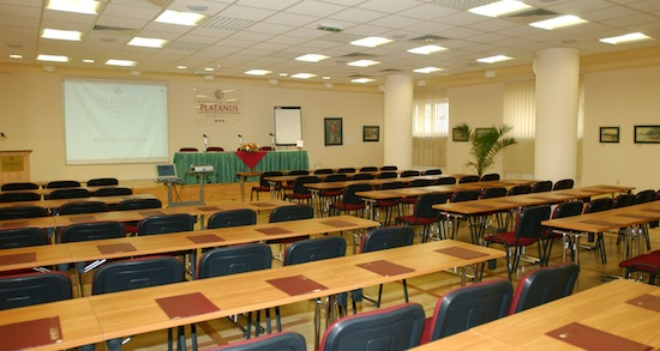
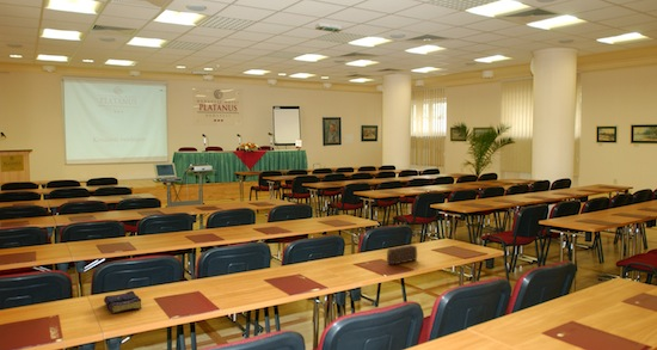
+ book (122, 301)
+ speaker (401, 253)
